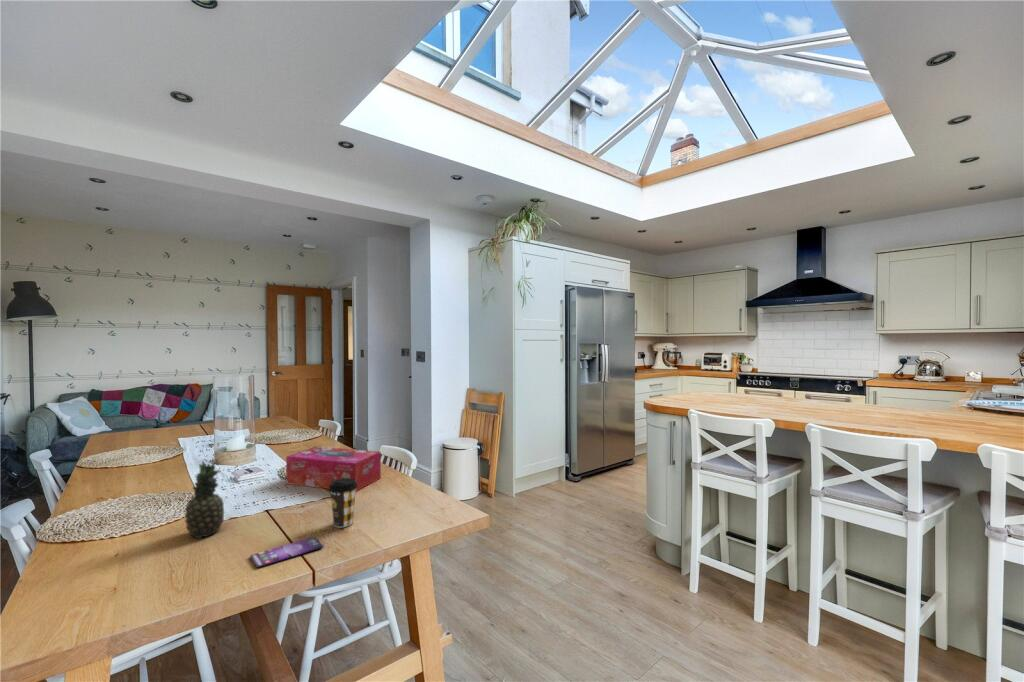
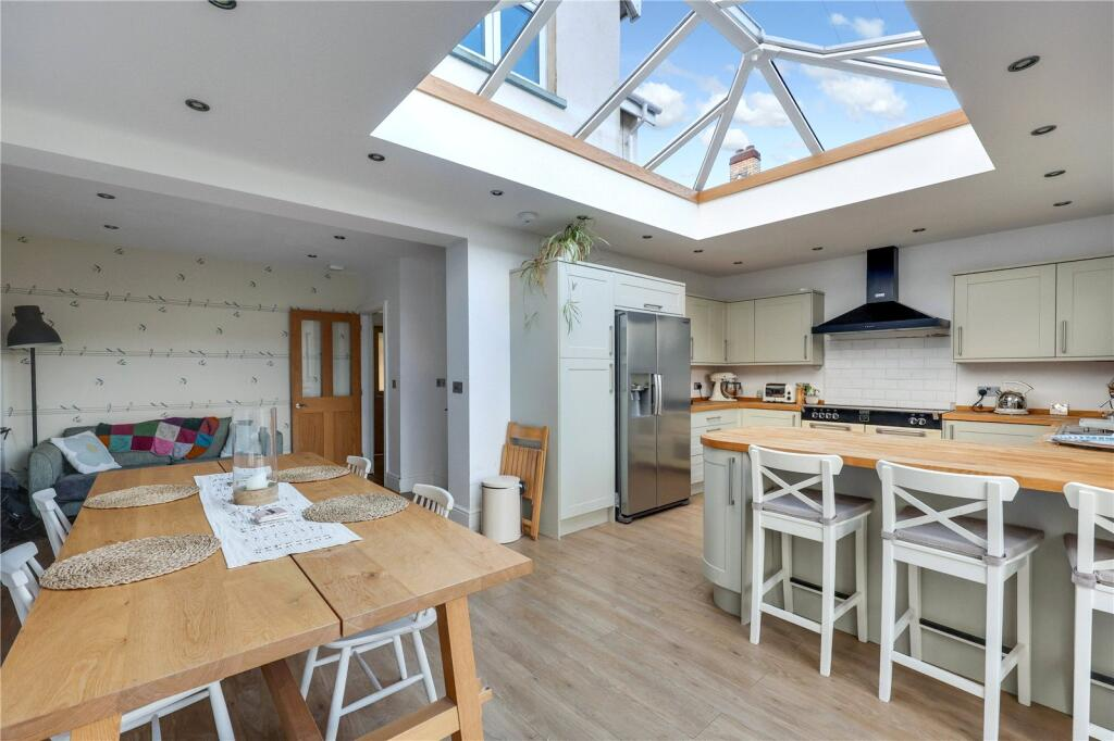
- tissue box (334, 467)
- smartphone (287, 551)
- fruit (205, 496)
- coffee cup (343, 502)
